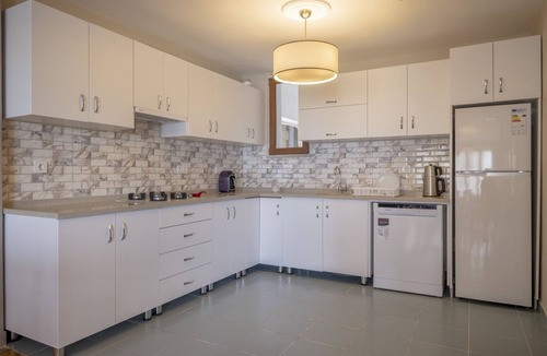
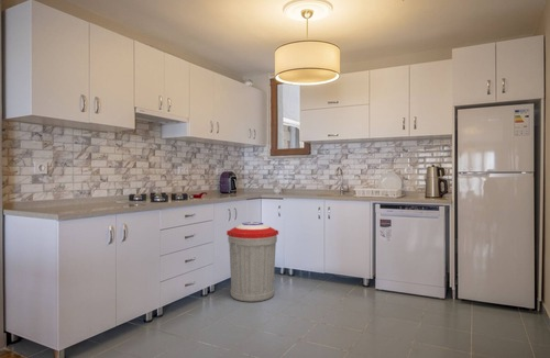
+ trash can (252, 258)
